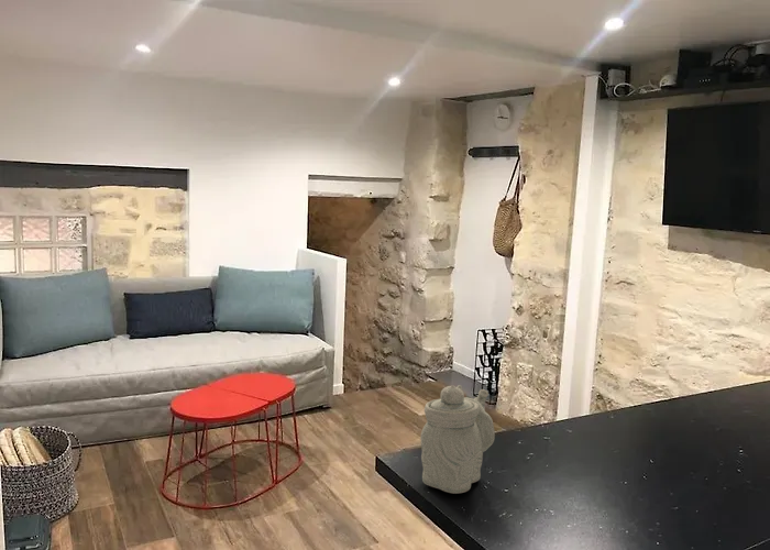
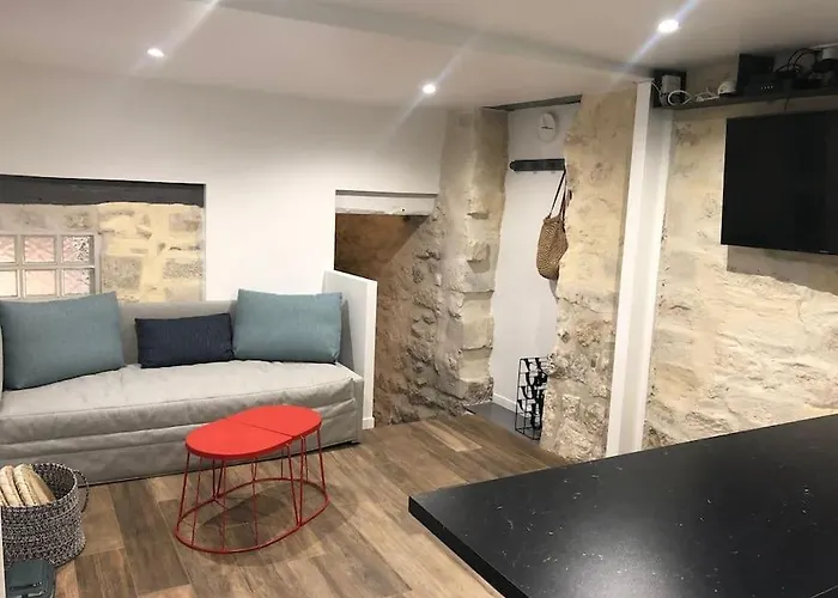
- teapot (460, 429)
